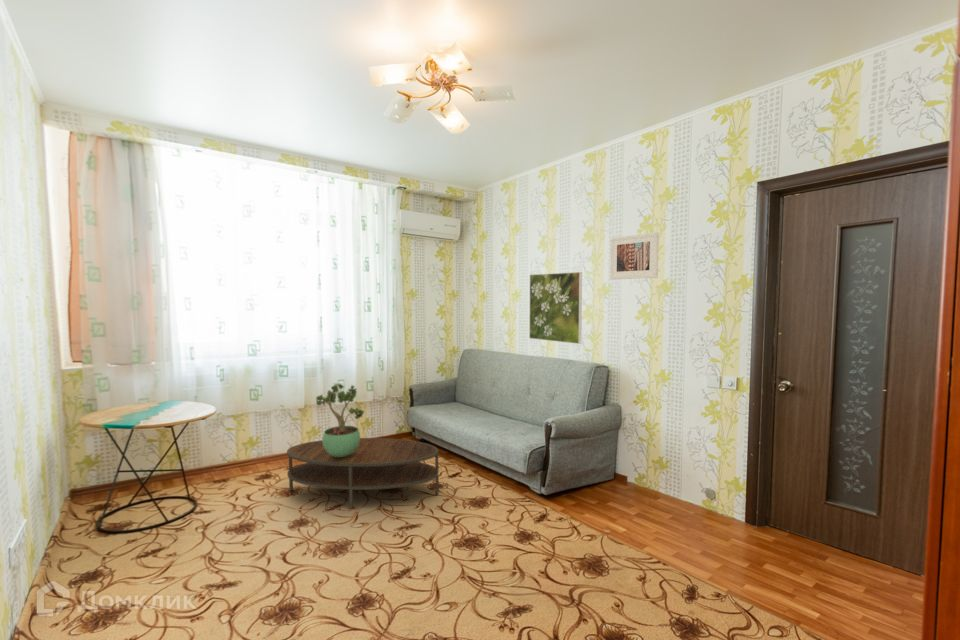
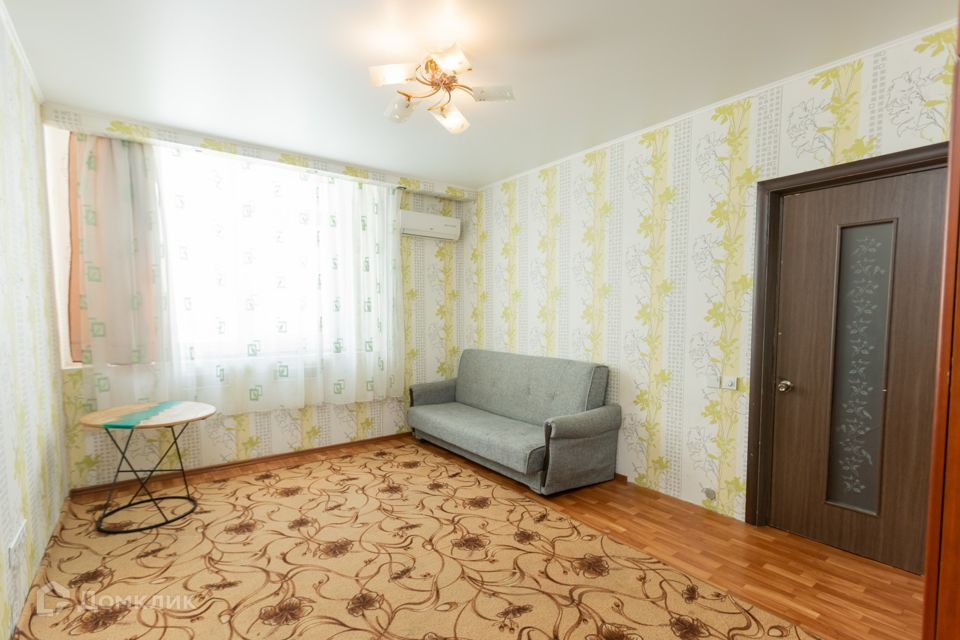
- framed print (633, 257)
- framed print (554, 307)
- coffee table (363, 471)
- potted plant (339, 420)
